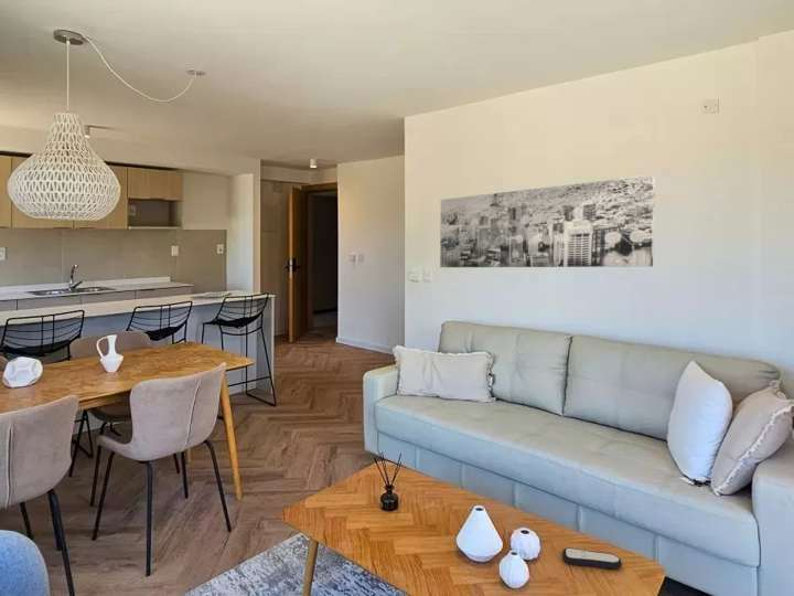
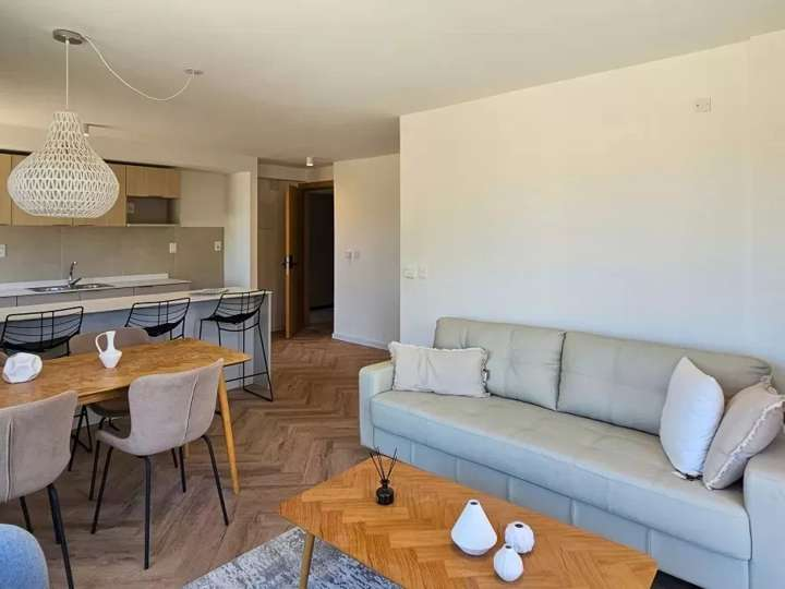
- remote control (591, 557)
- wall art (532, 227)
